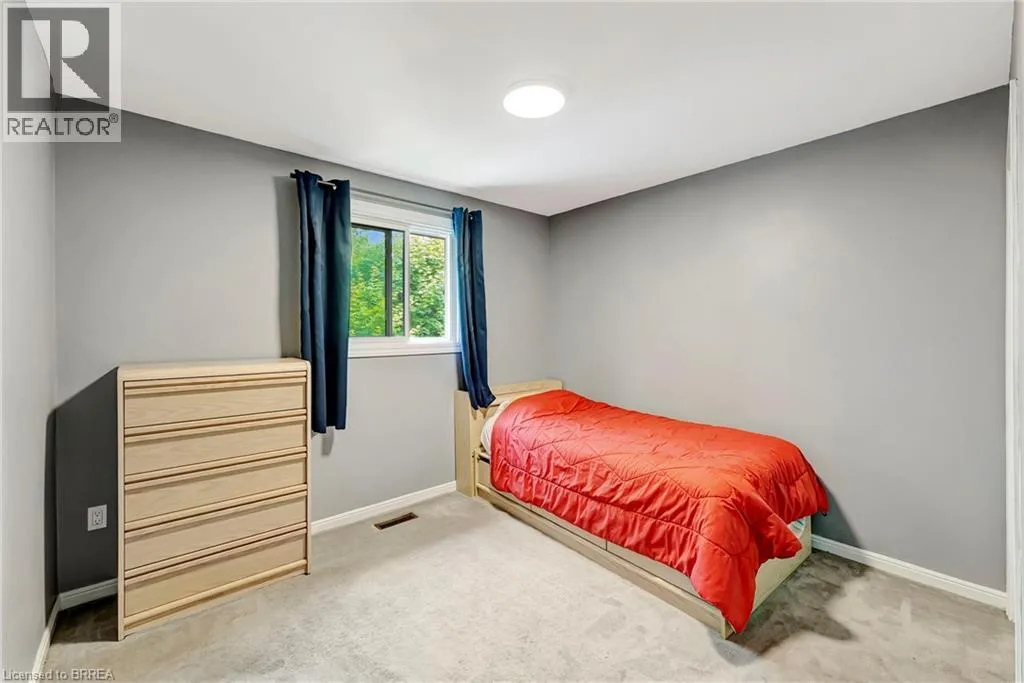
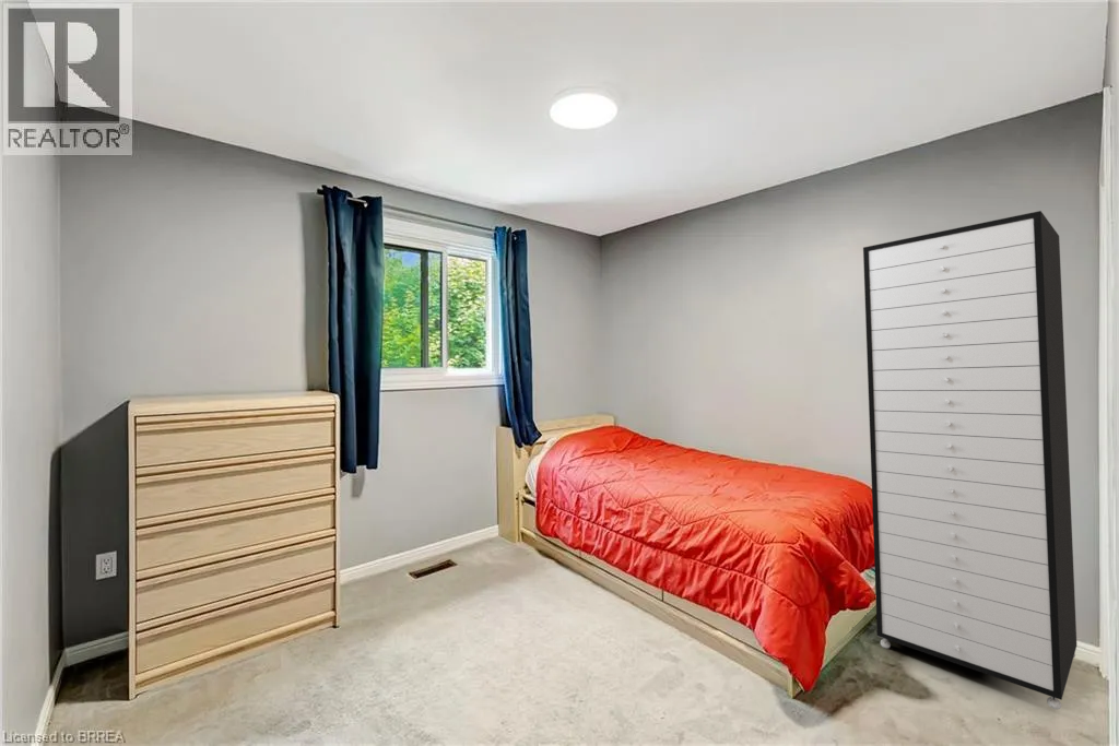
+ storage cabinet (966, 446)
